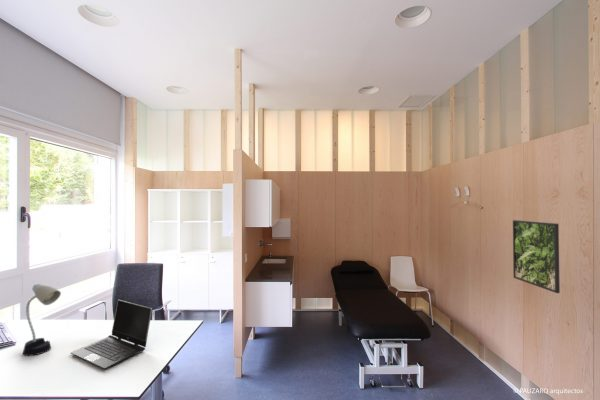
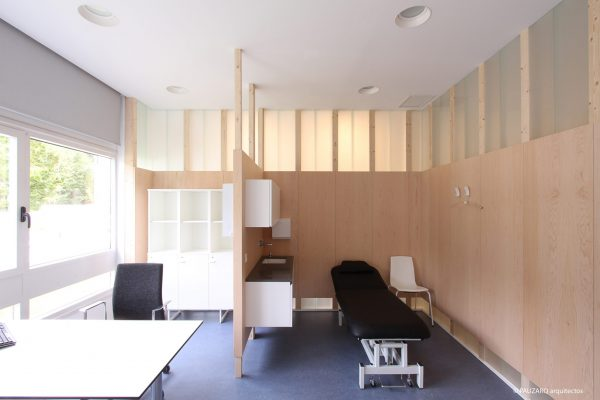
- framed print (533, 253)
- desk lamp (30, 321)
- laptop computer (112, 331)
